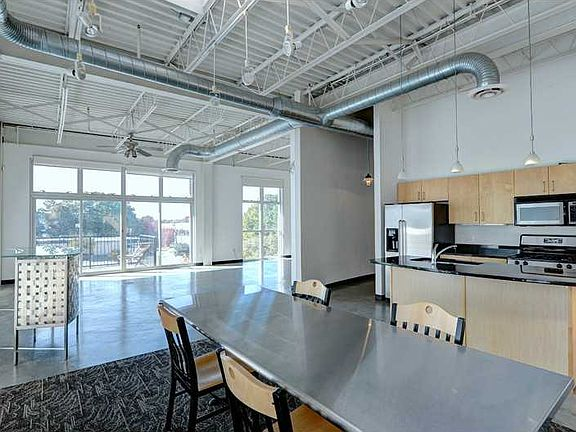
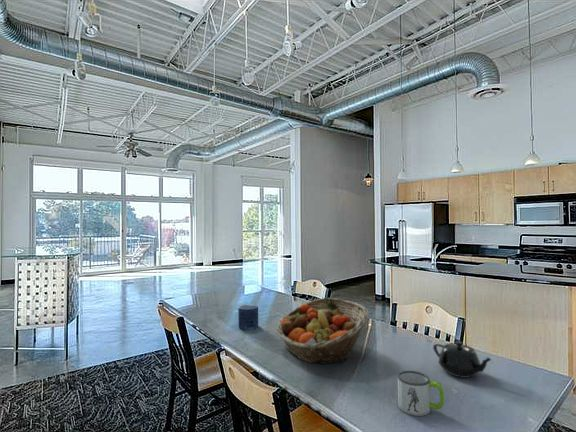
+ candle (248, 316)
+ mug (420, 393)
+ teapot (461, 357)
+ fruit basket (321, 327)
